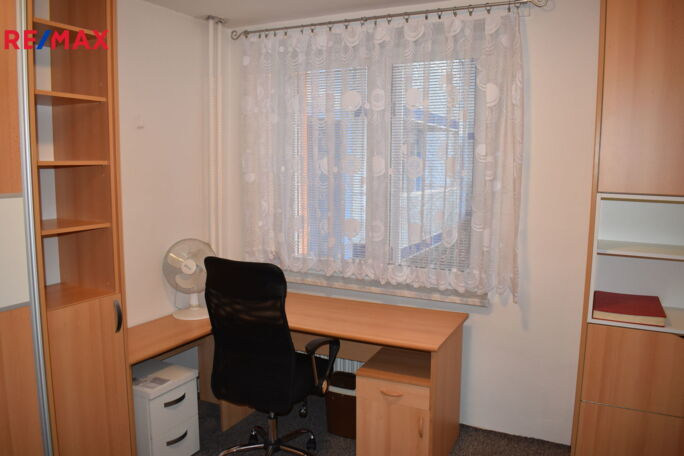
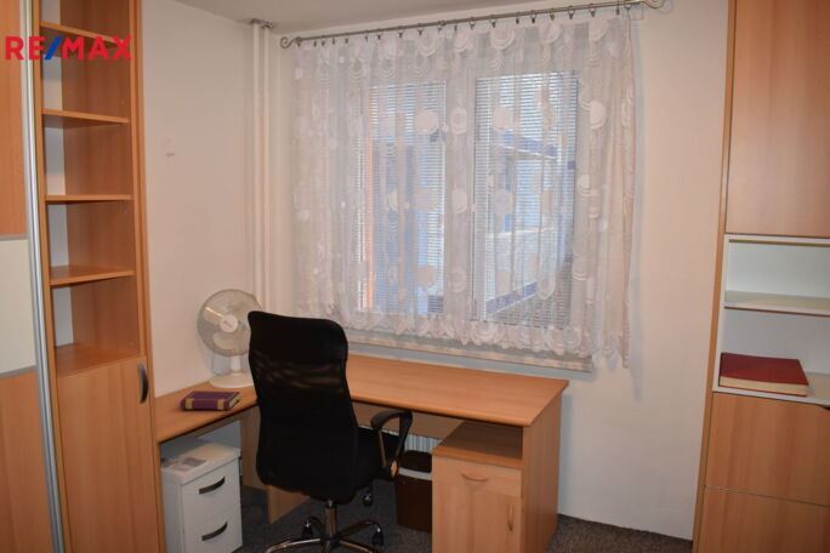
+ book (211, 400)
